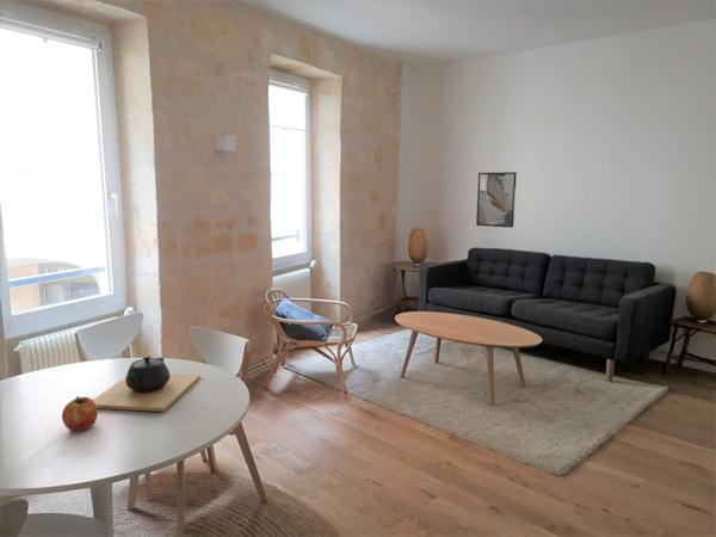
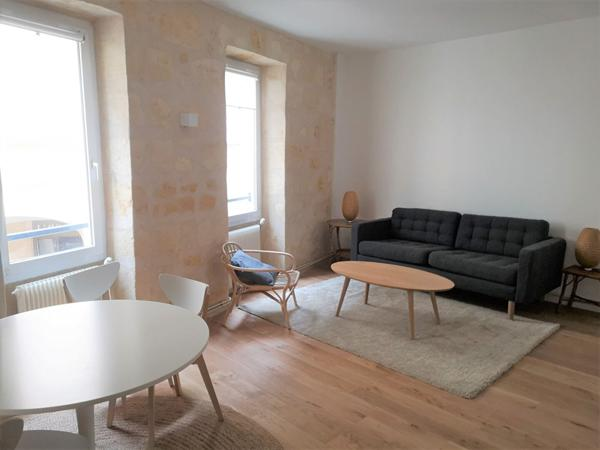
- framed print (495, 199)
- fruit (80, 412)
- teapot (146, 375)
